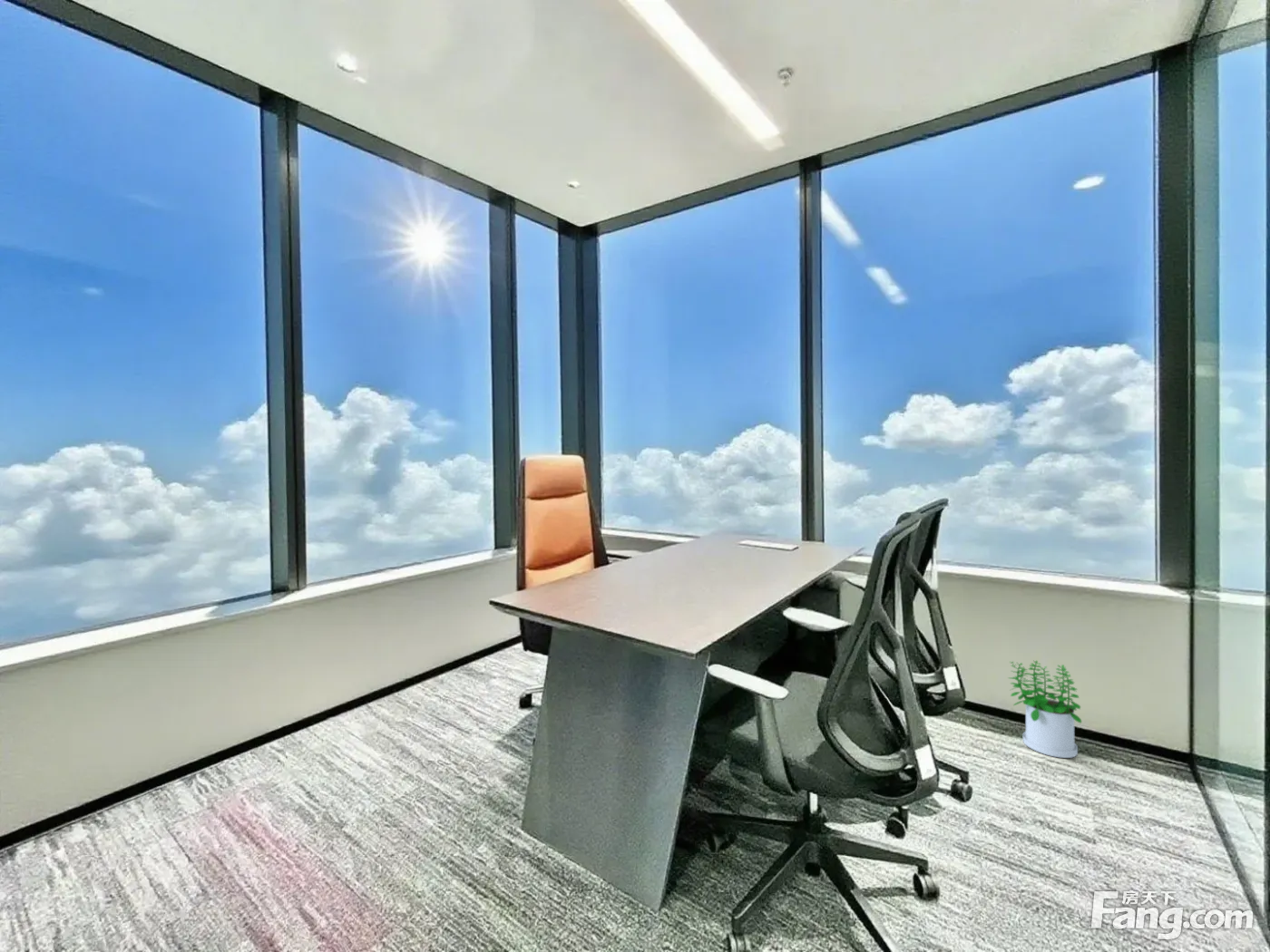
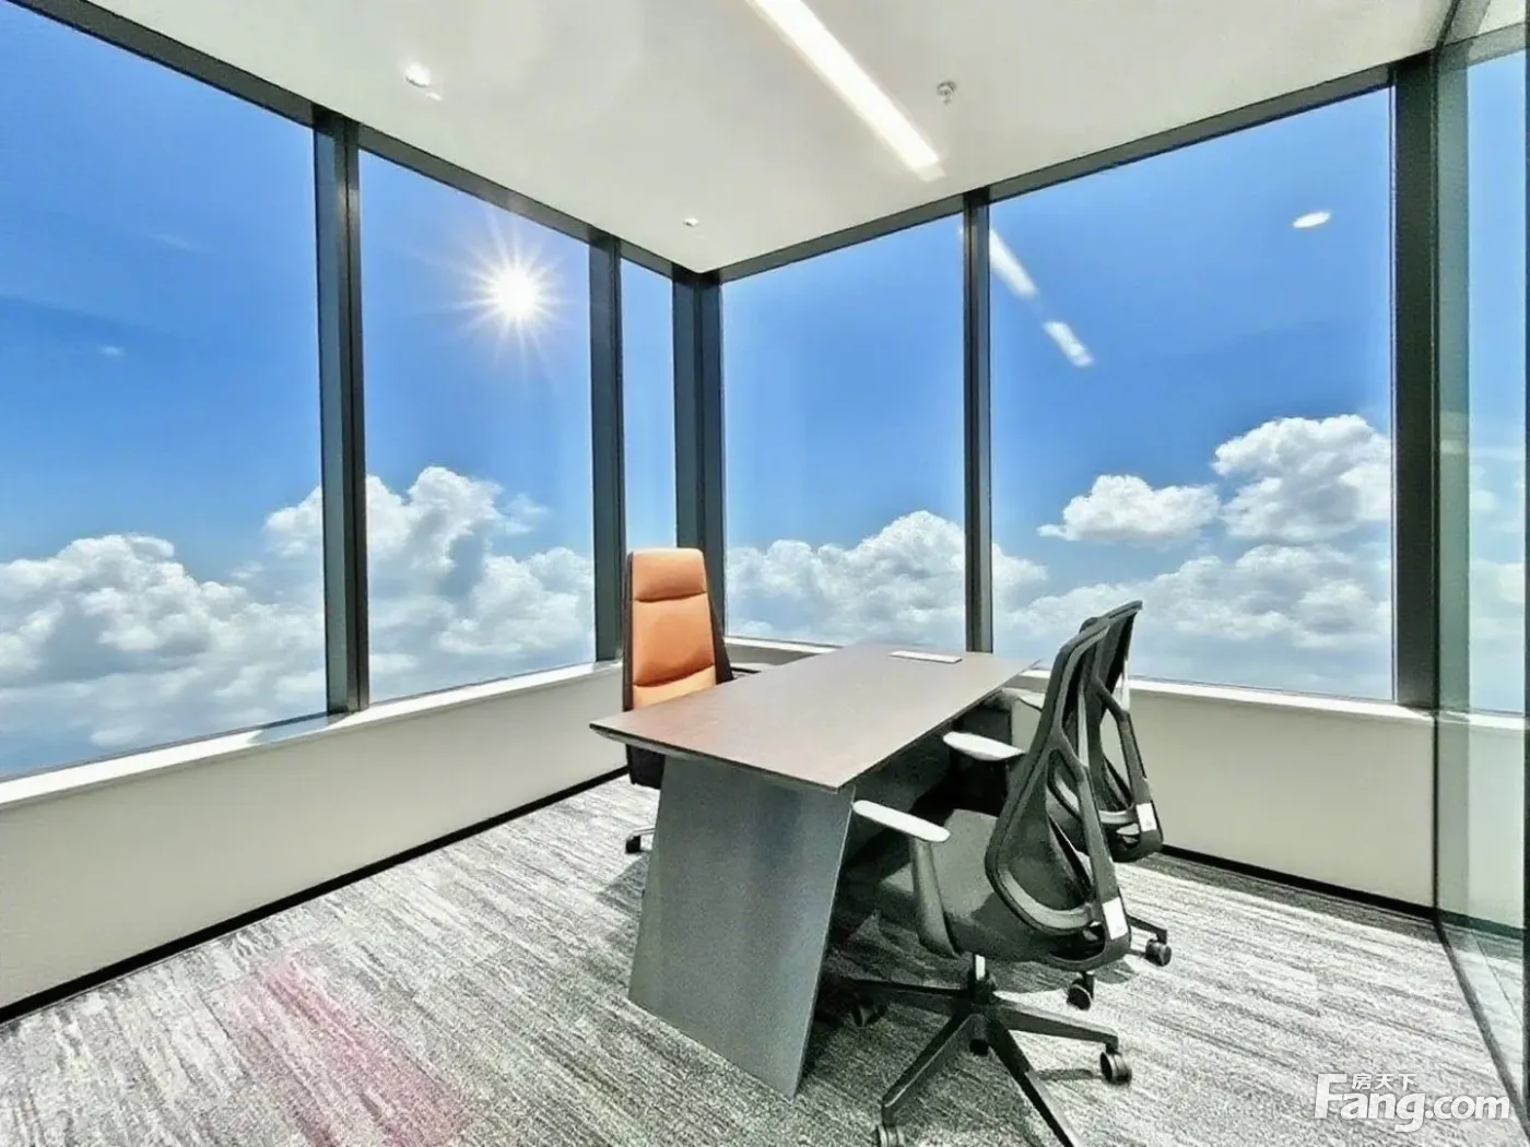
- potted plant (1042, 704)
